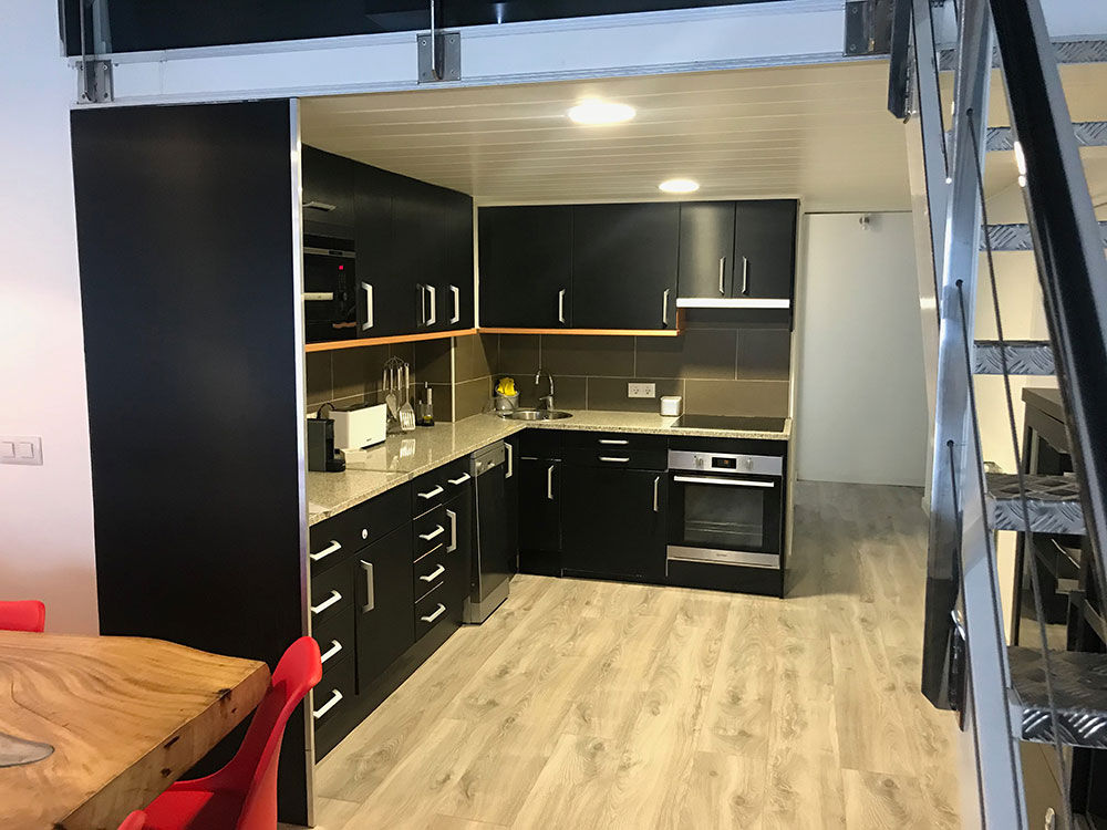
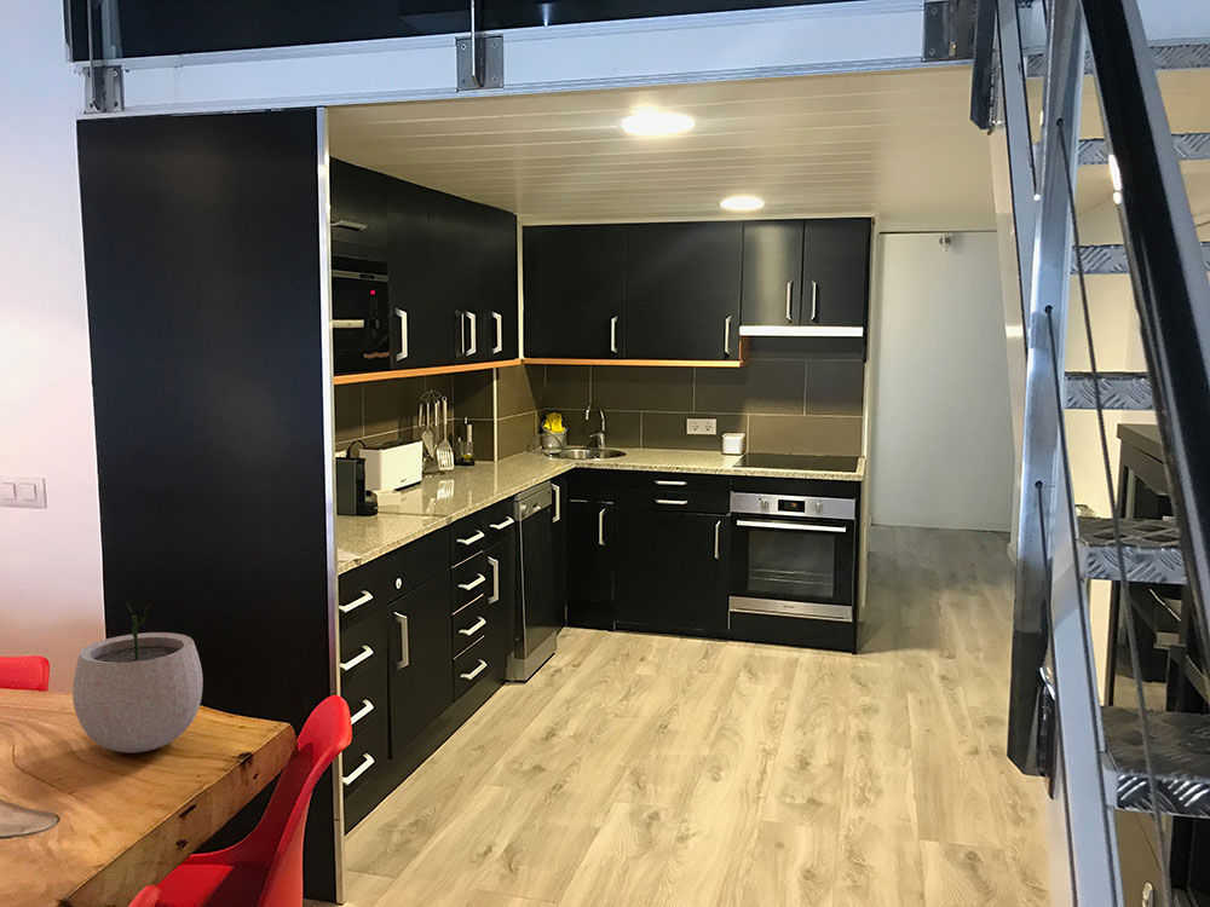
+ plant pot (138, 674)
